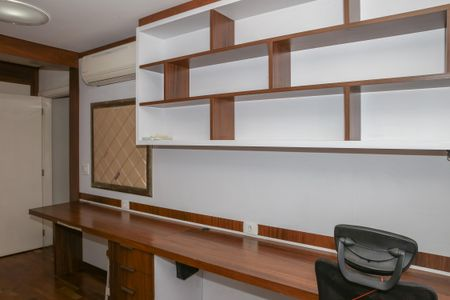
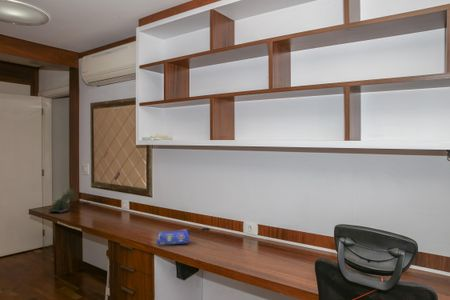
+ succulent plant (62, 199)
+ pencil case (173, 237)
